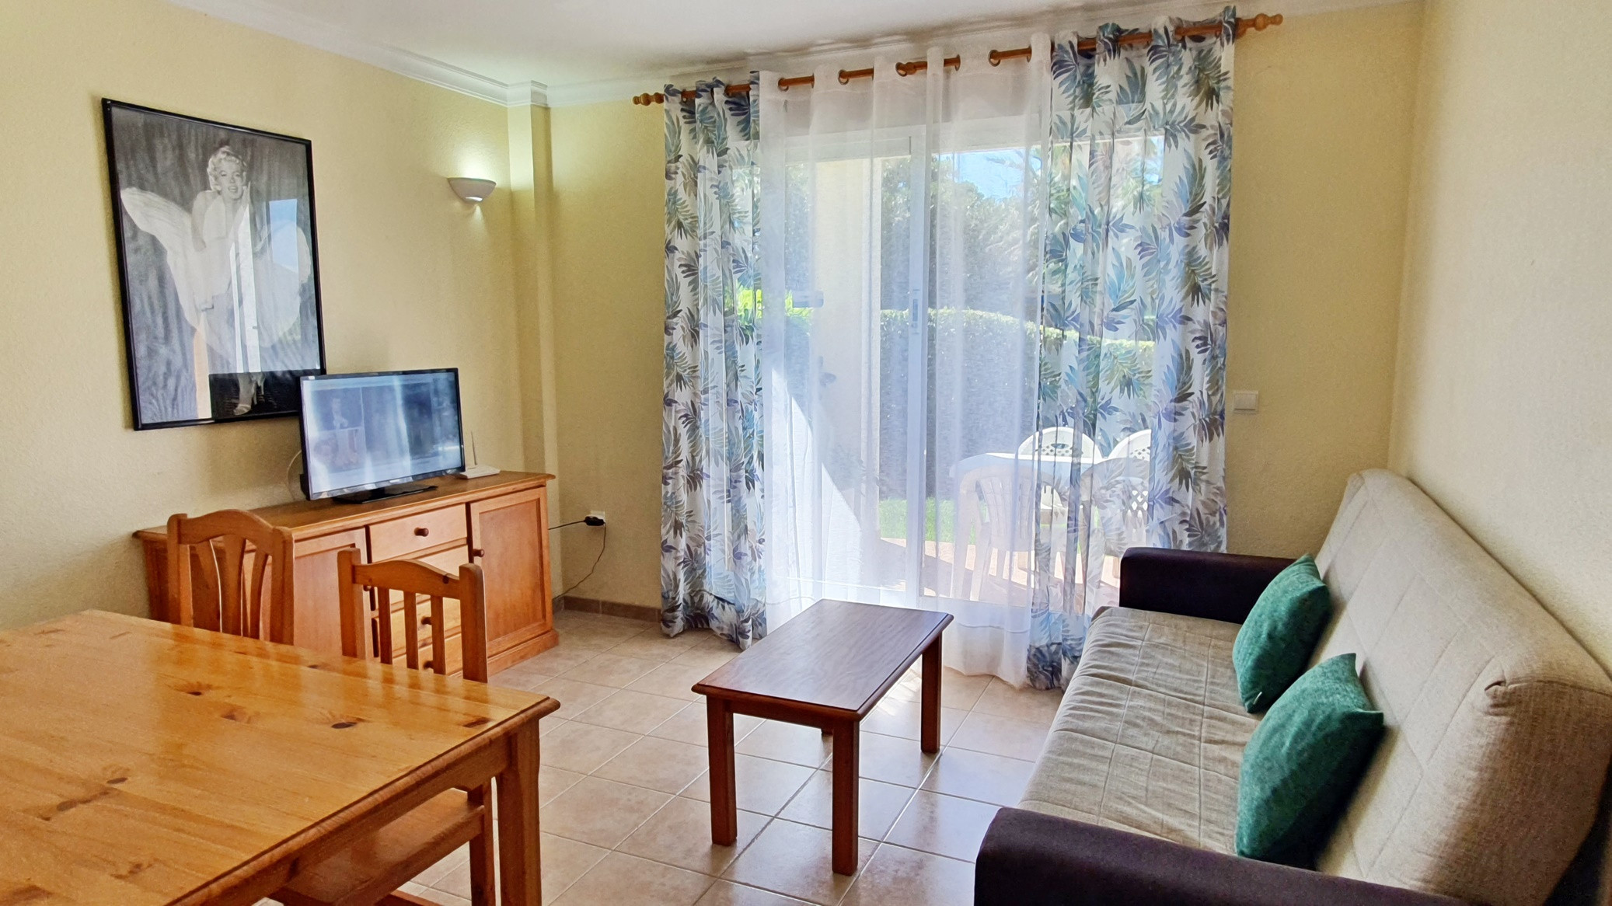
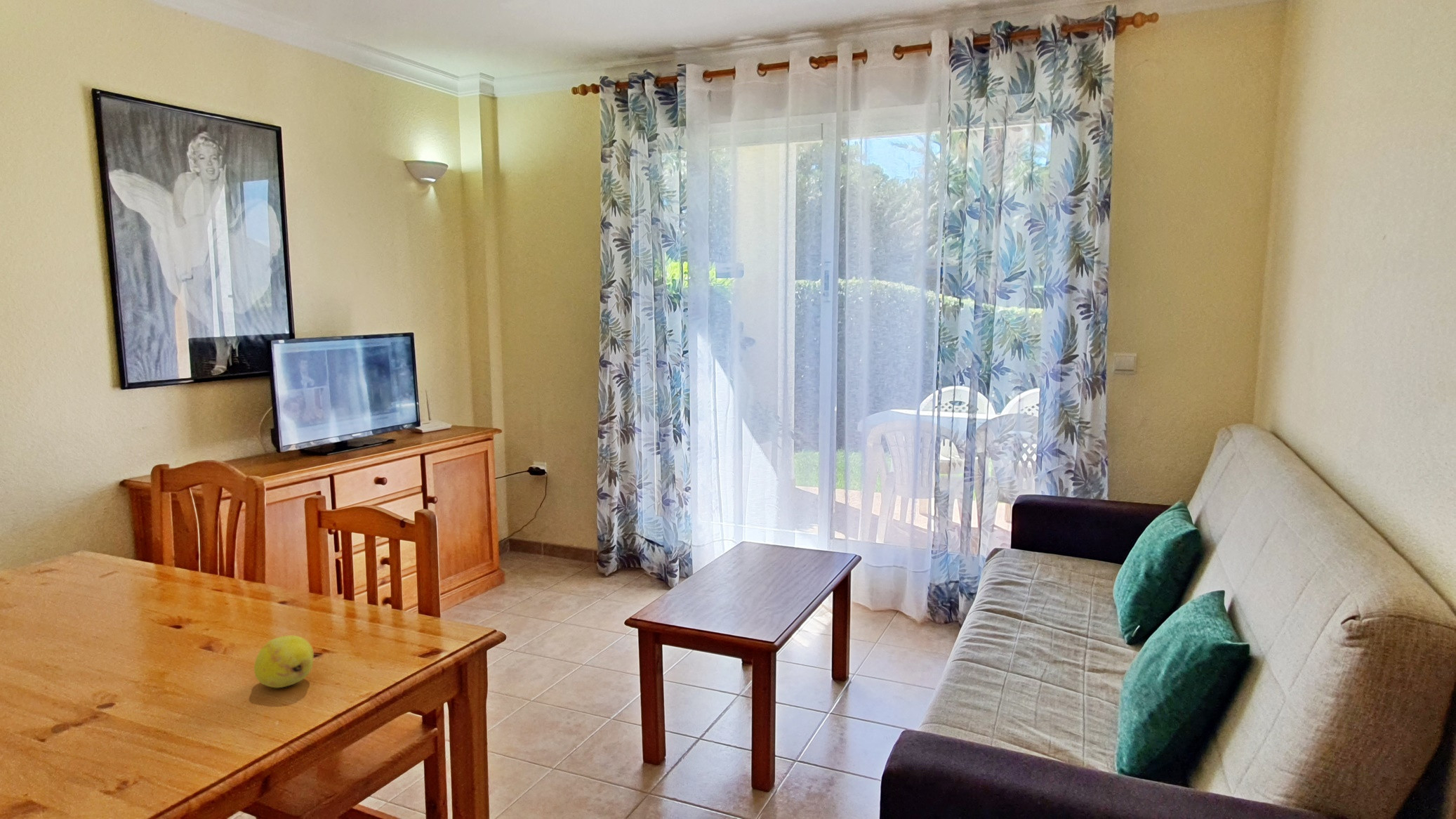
+ fruit (285, 661)
